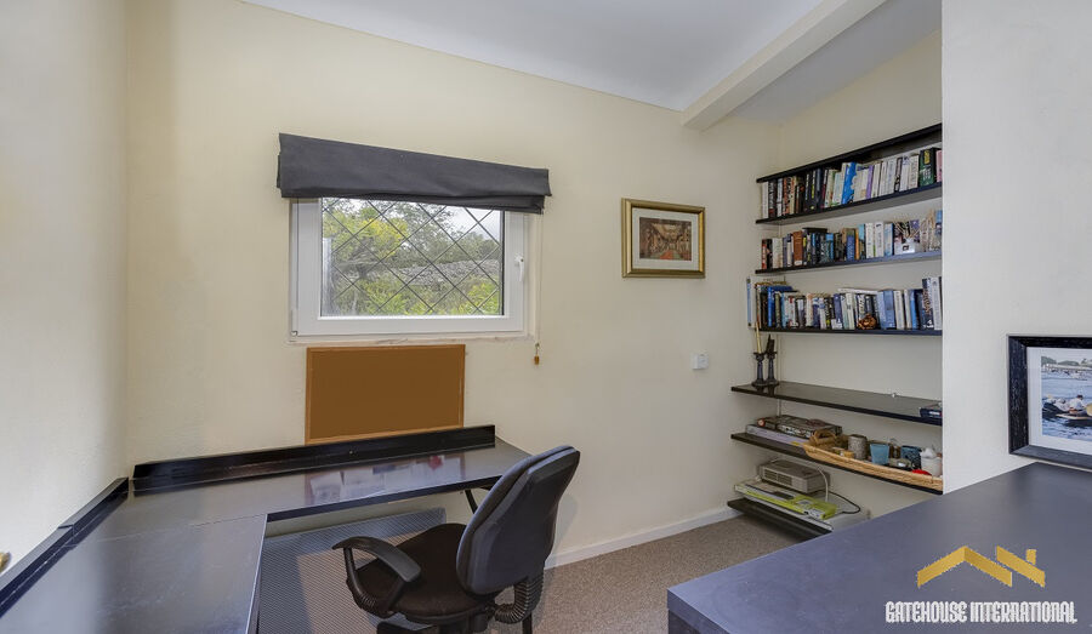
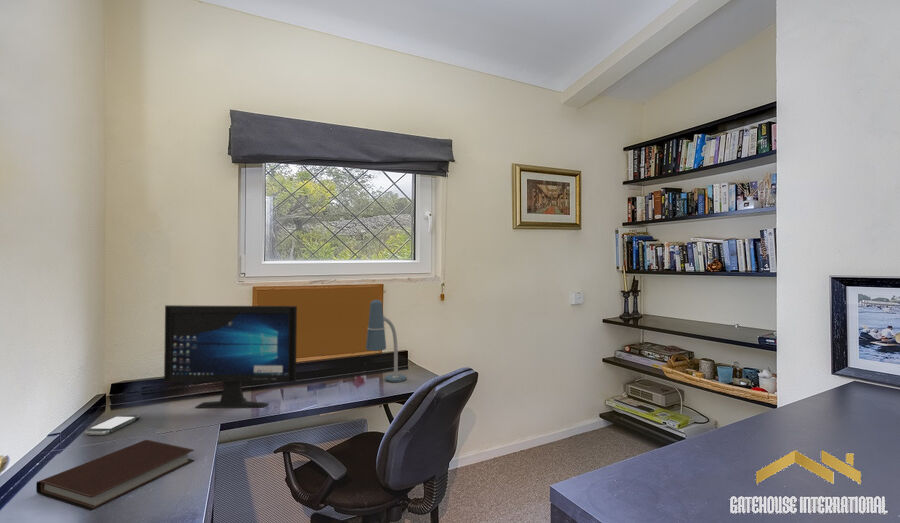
+ computer monitor (237, 353)
+ desk lamp (385, 341)
+ smartphone (113, 424)
+ notebook (121, 469)
